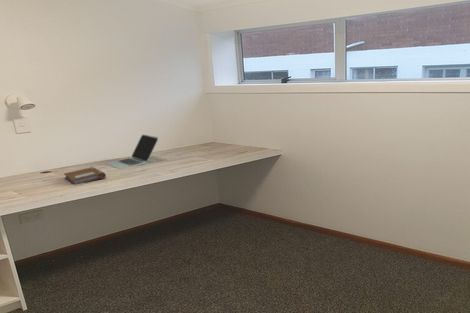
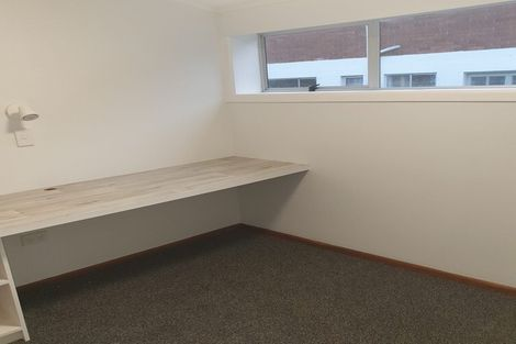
- laptop (133, 152)
- notebook (84, 175)
